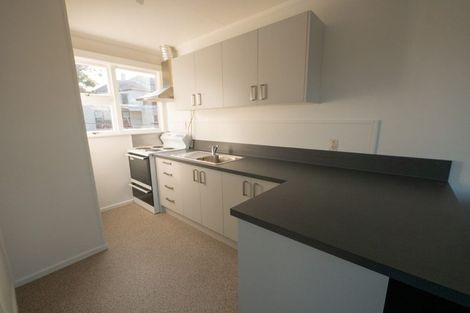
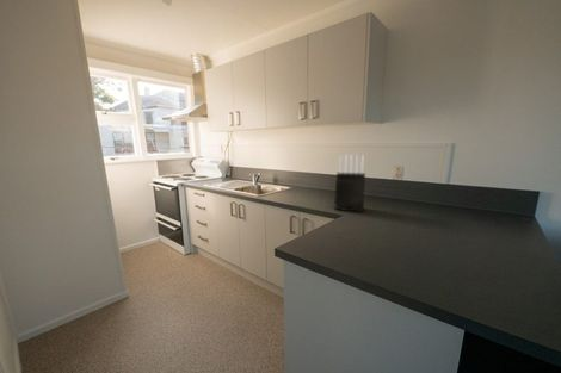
+ knife block (350, 182)
